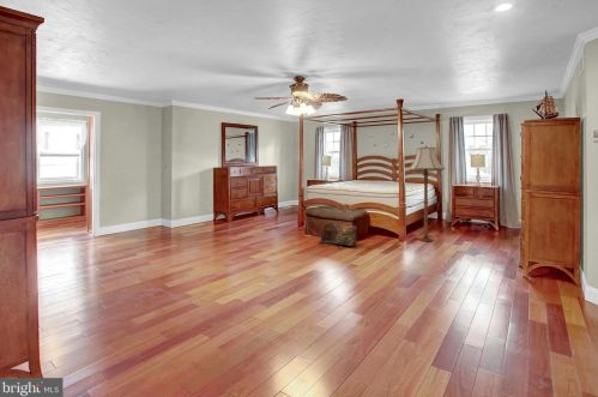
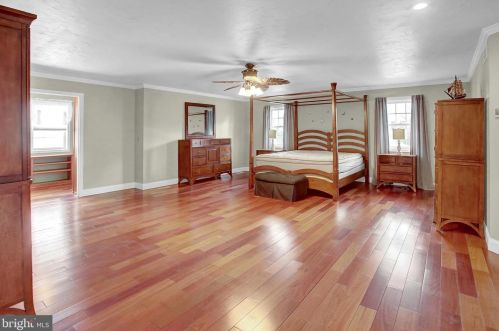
- floor lamp (425, 192)
- bag (337, 234)
